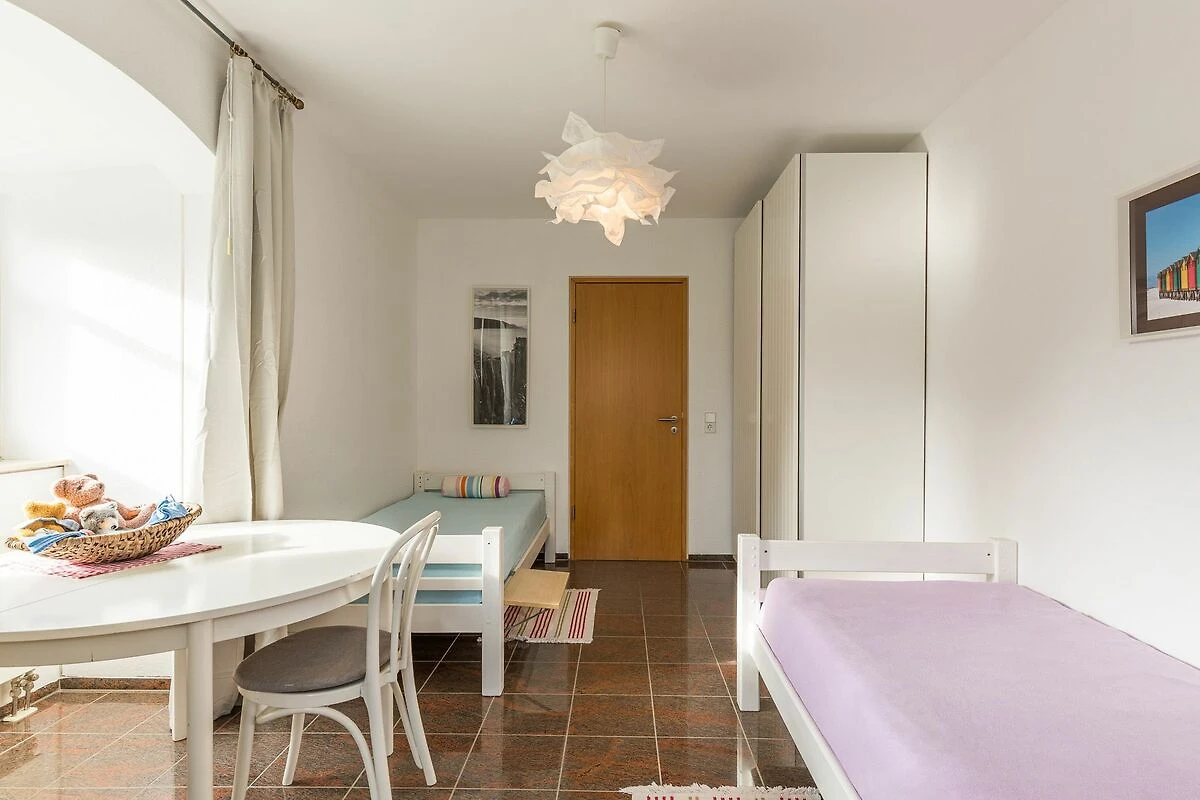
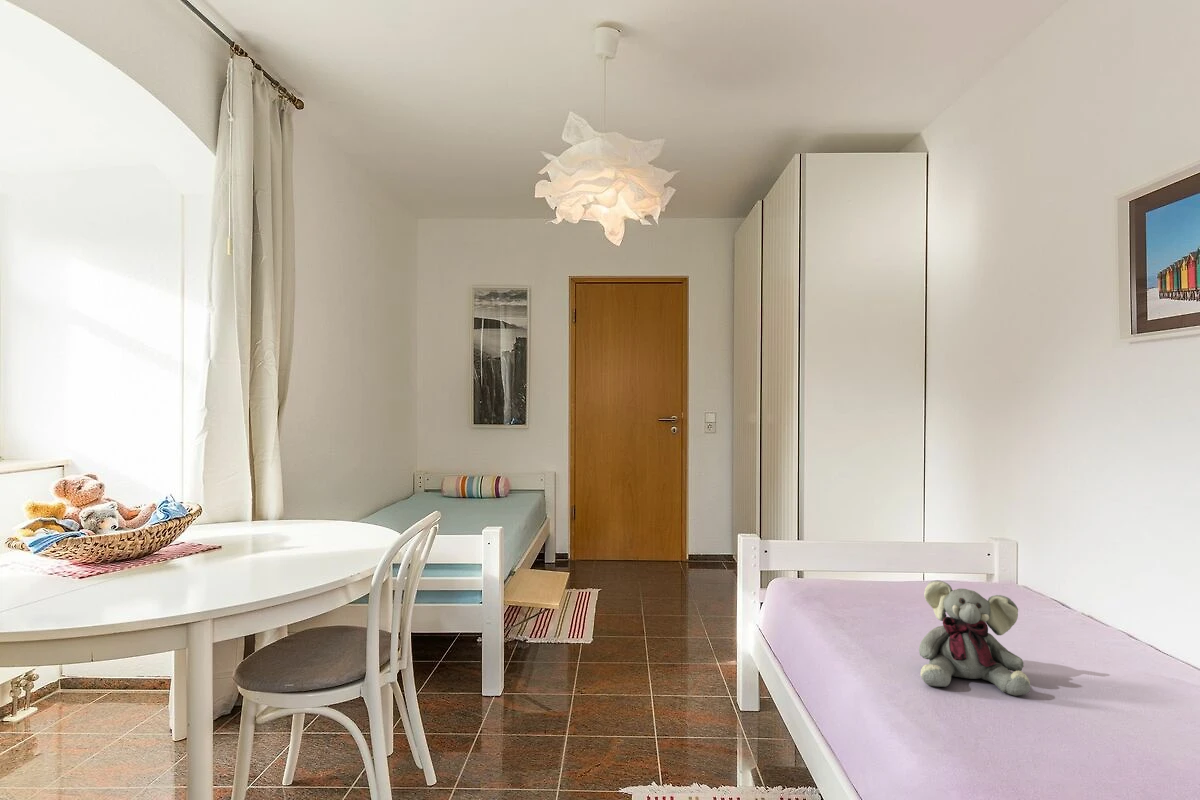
+ plush elephant (968, 630)
